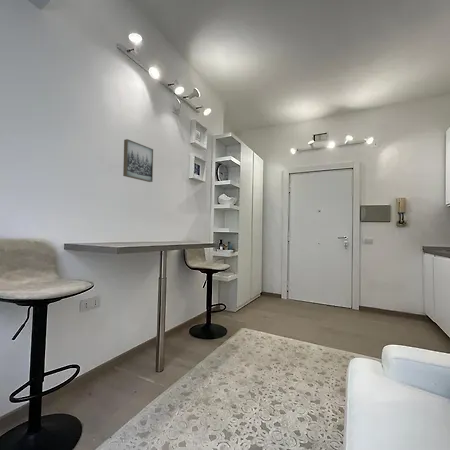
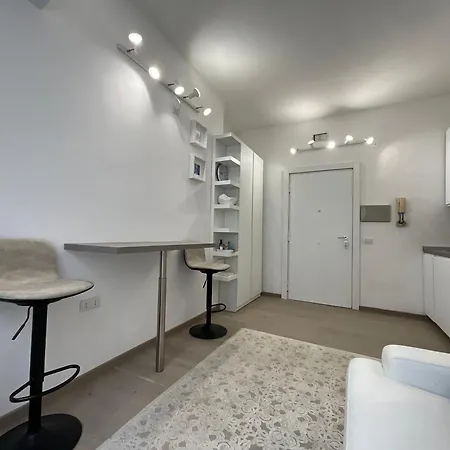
- wall art (139, 161)
